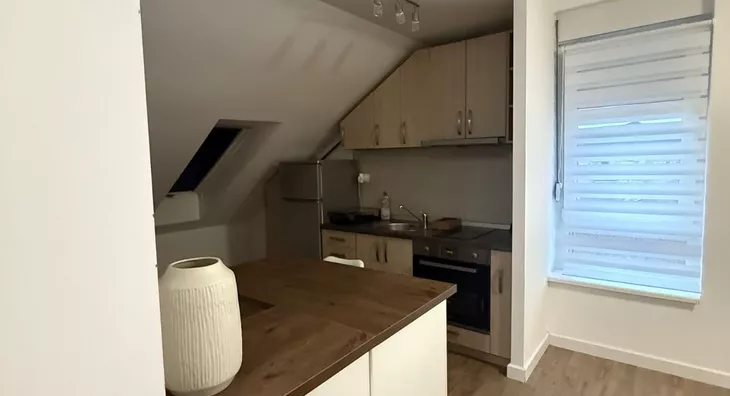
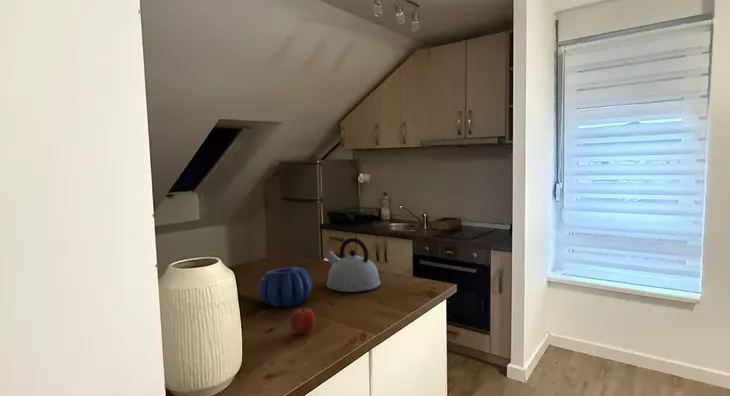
+ decorative bowl (285, 285)
+ apple (302, 320)
+ kettle (350, 260)
